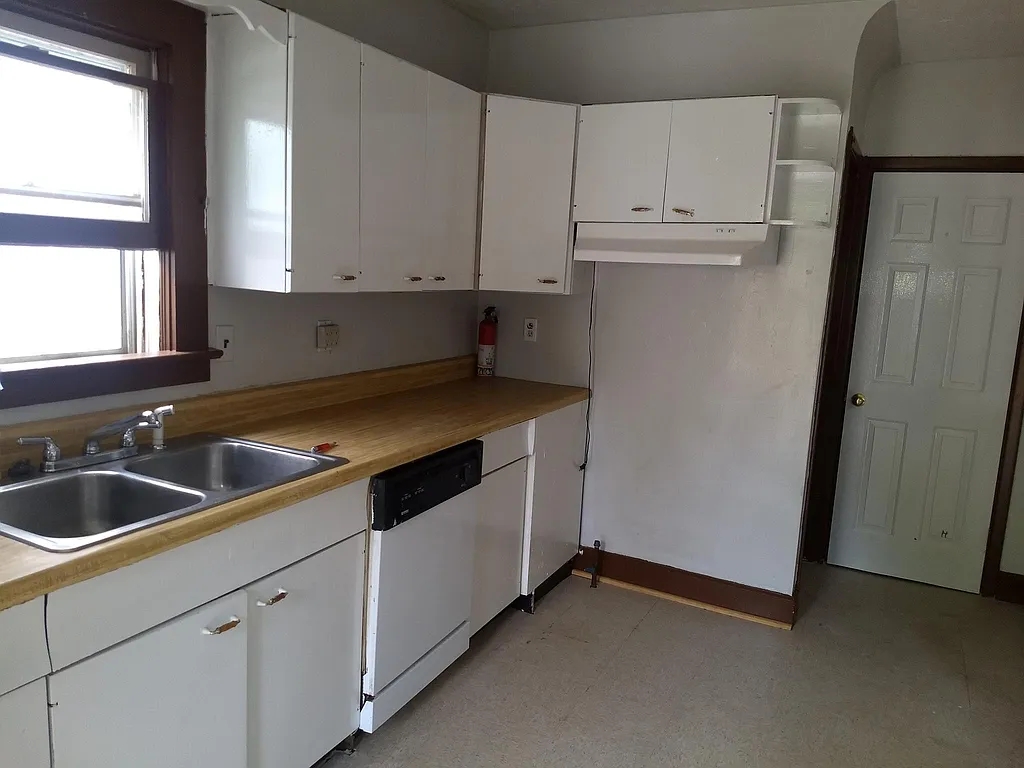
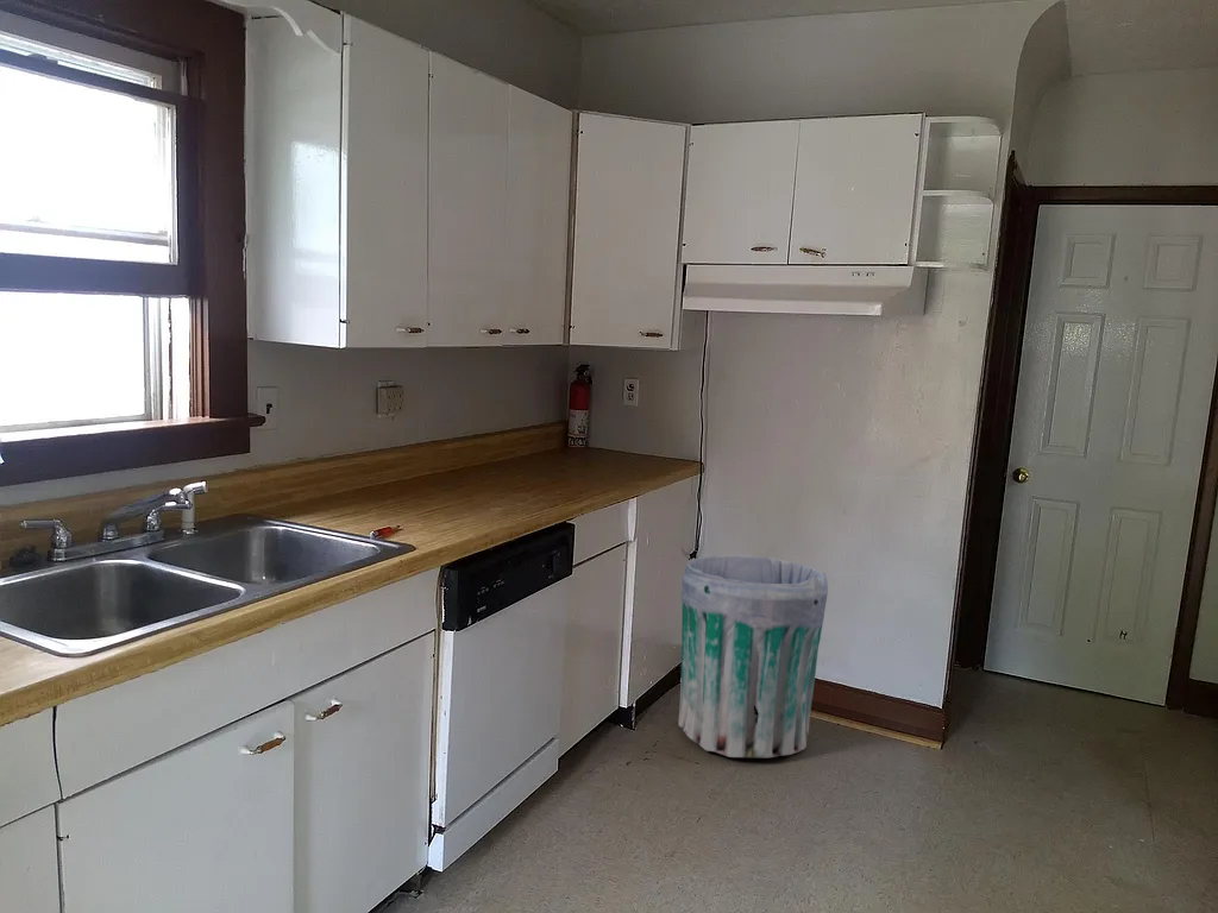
+ trash can (749, 648)
